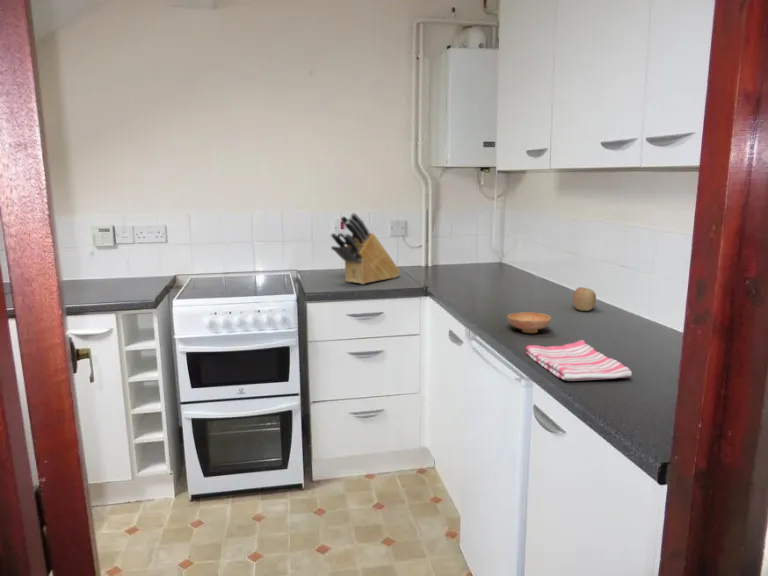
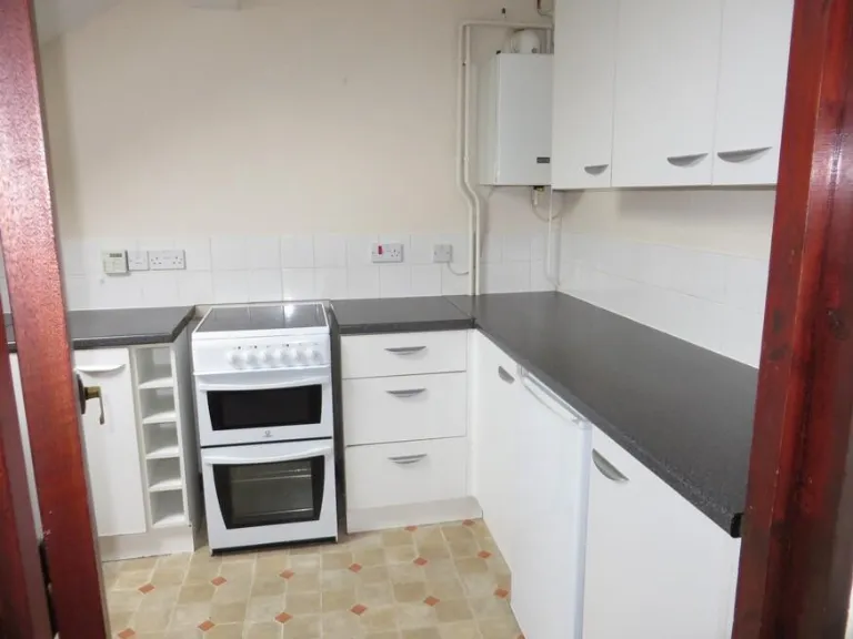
- dish towel (574, 359)
- bowl (528, 323)
- knife block (366, 246)
- apple (584, 298)
